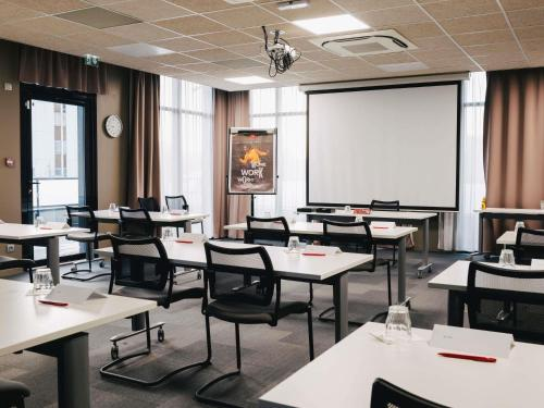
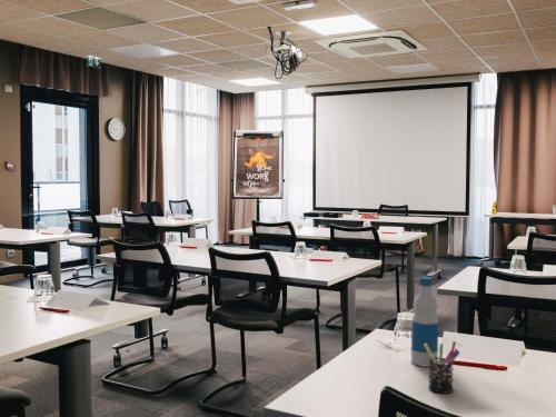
+ bottle (425, 319)
+ pen holder (441, 364)
